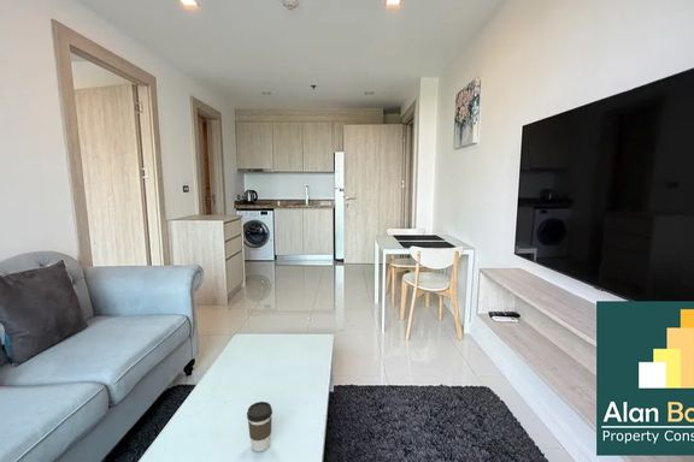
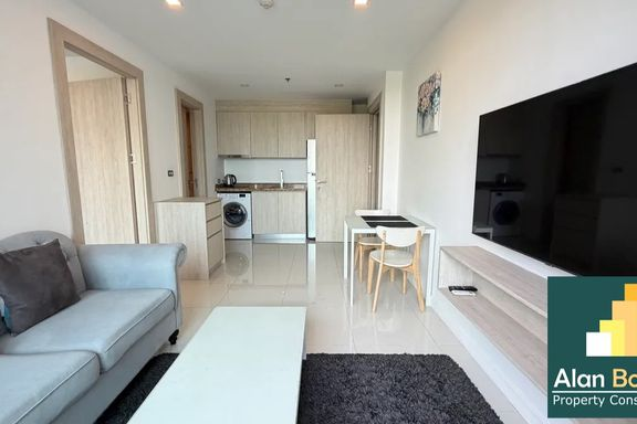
- coffee cup (259, 426)
